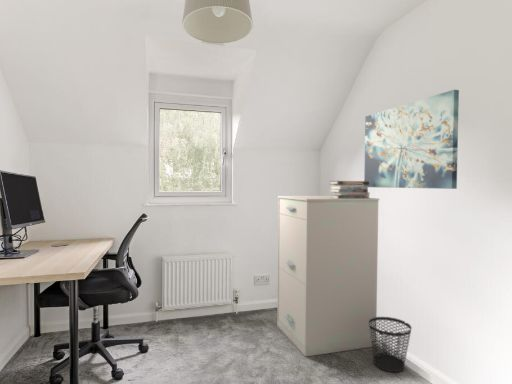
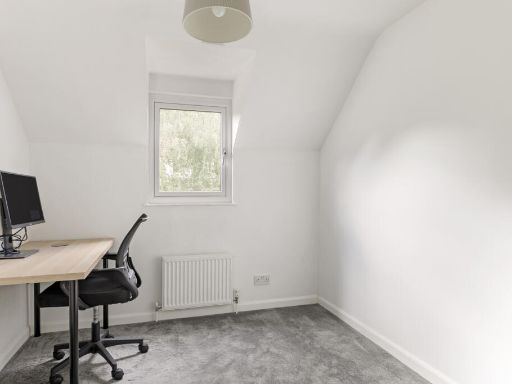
- filing cabinet (323, 266)
- wall art (403, 146)
- wastebasket (389, 344)
- book stack (349, 189)
